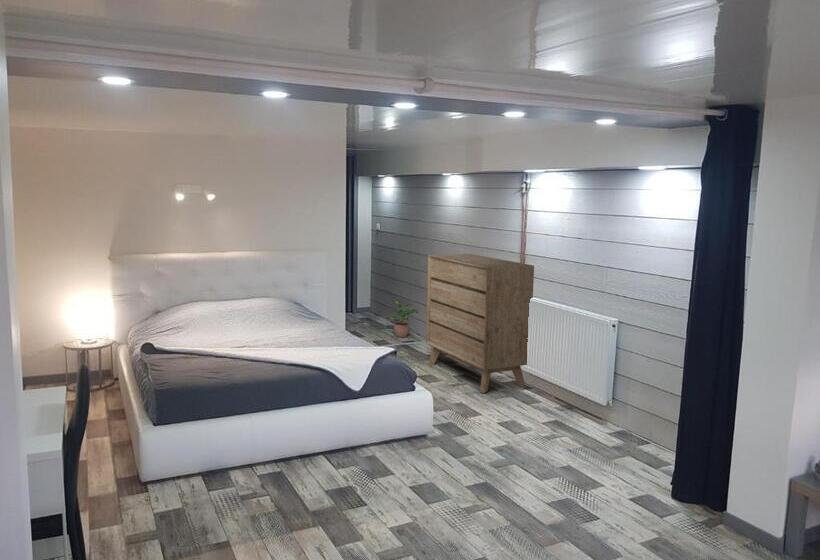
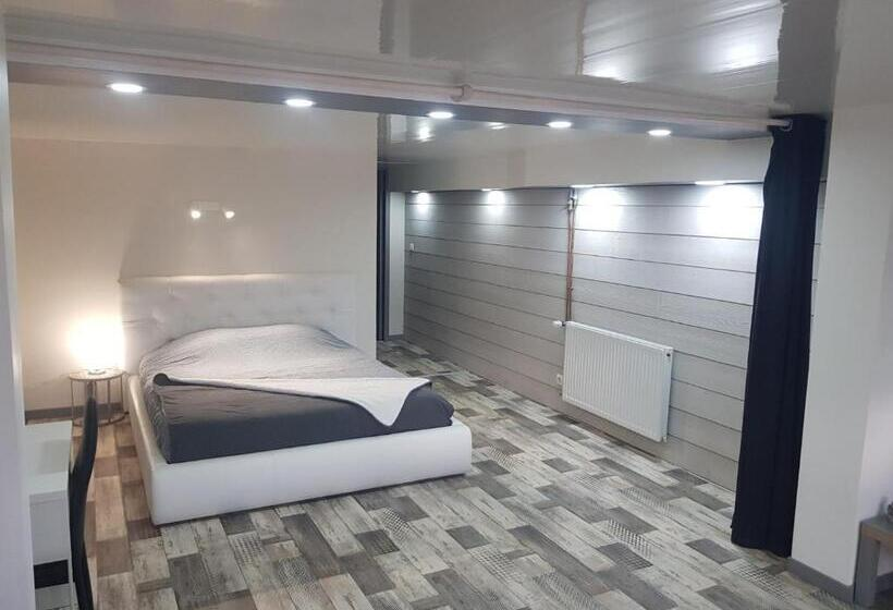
- dresser (475, 318)
- potted plant (403, 318)
